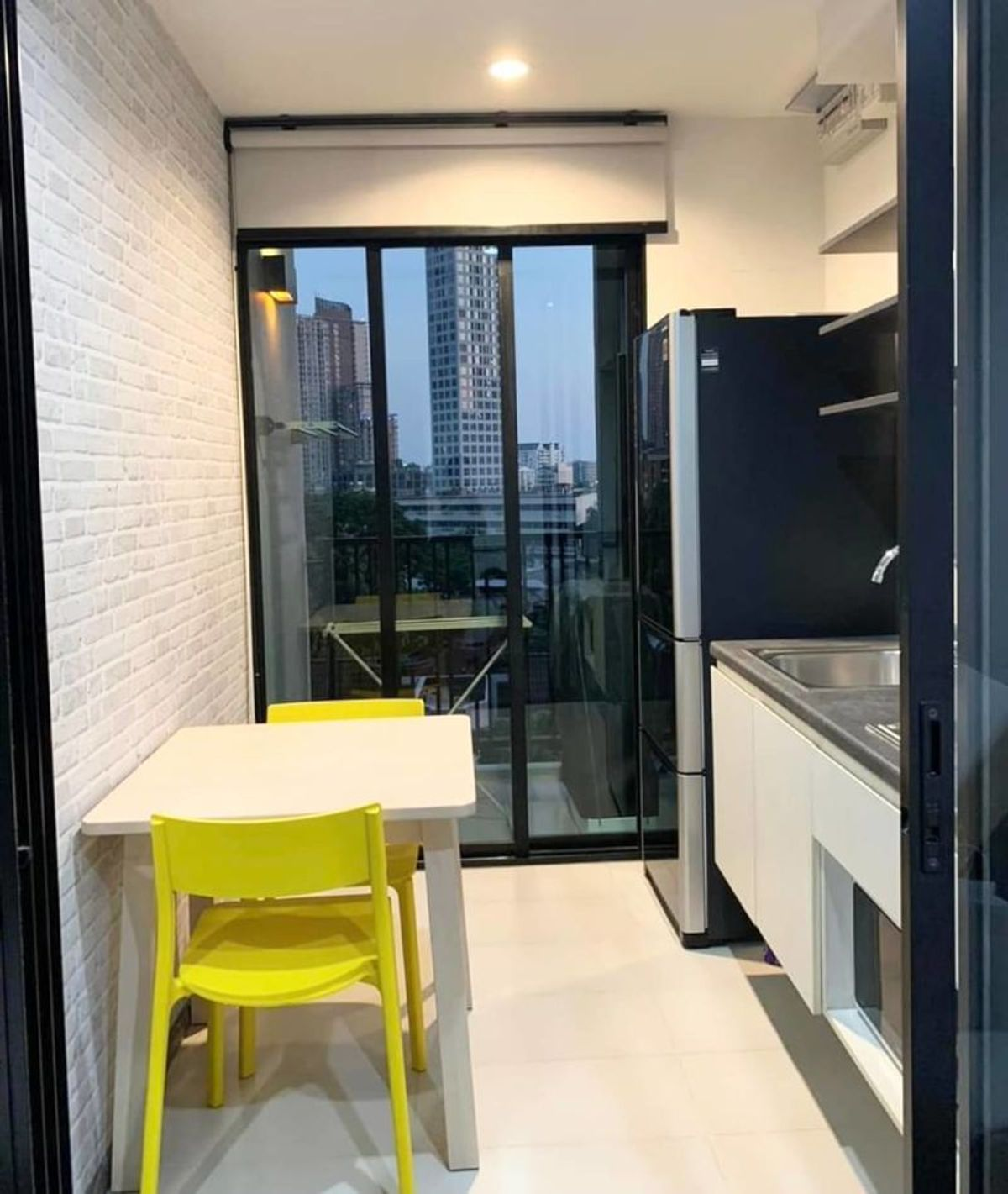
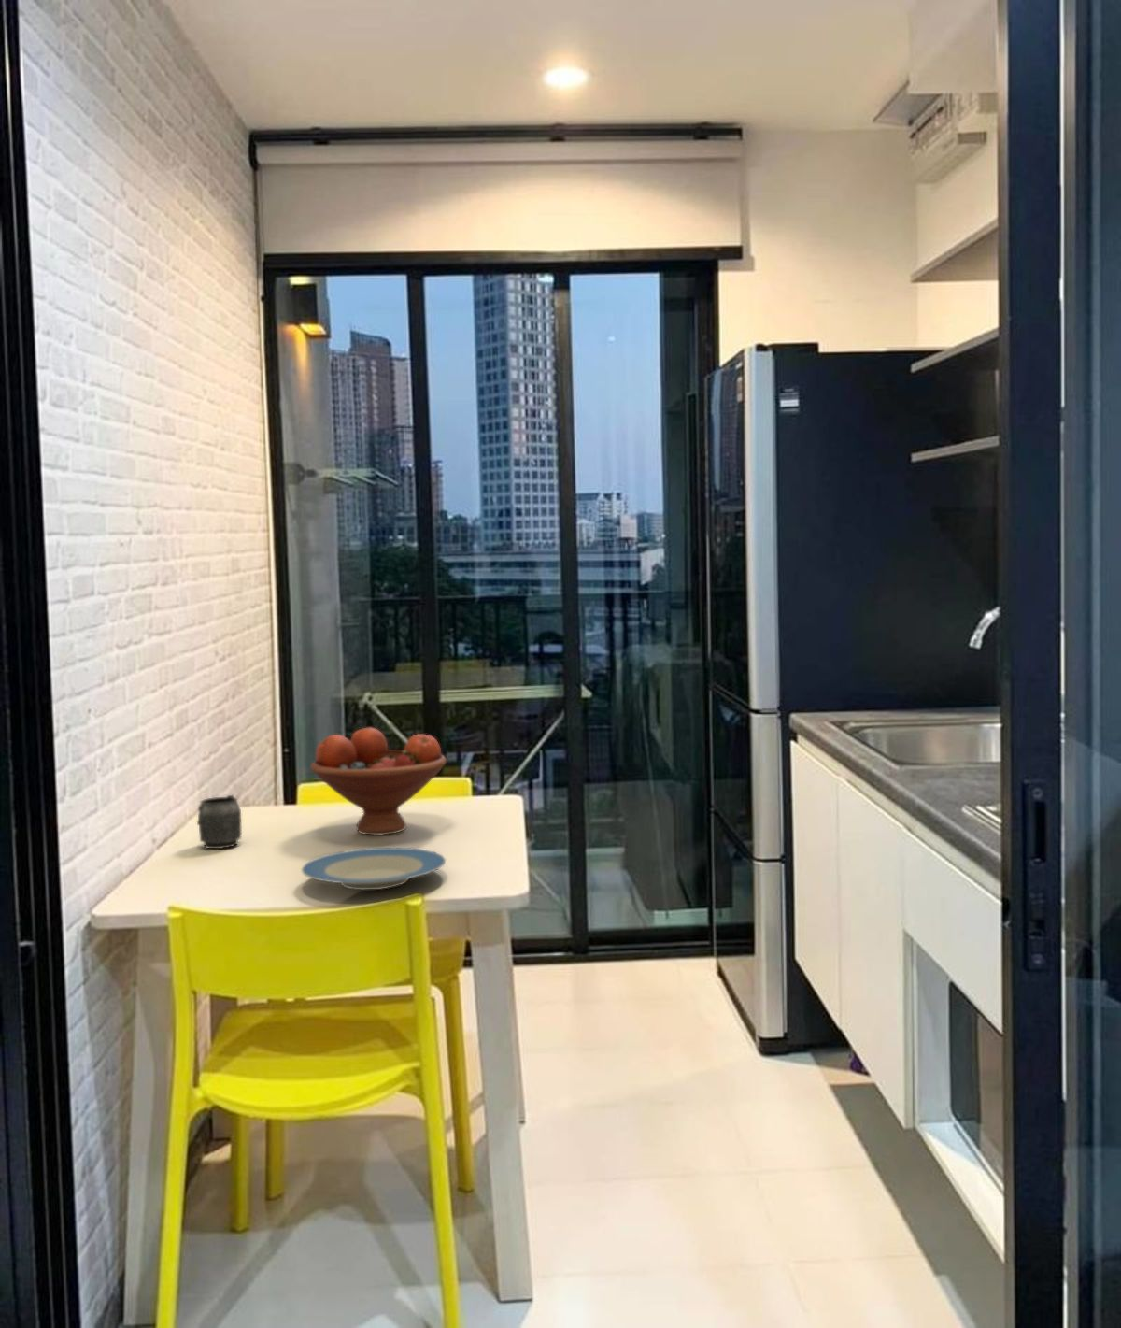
+ plate (375, 872)
+ mug (222, 821)
+ fruit bowl (379, 781)
